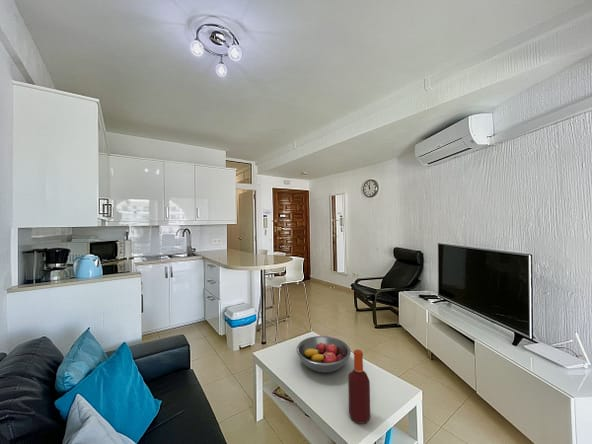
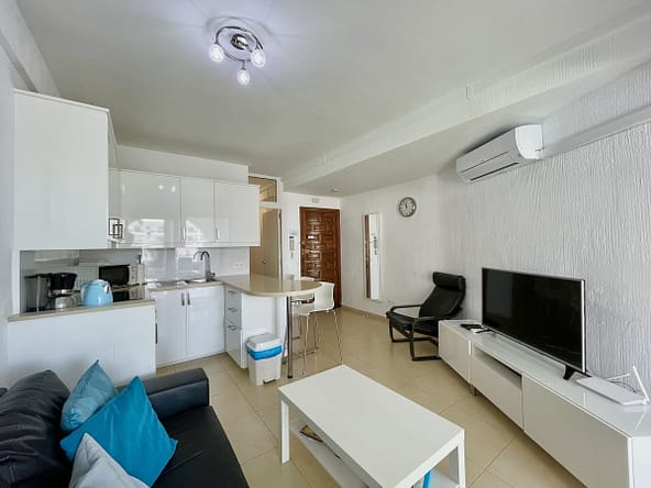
- fruit bowl (323, 354)
- bottle (358, 384)
